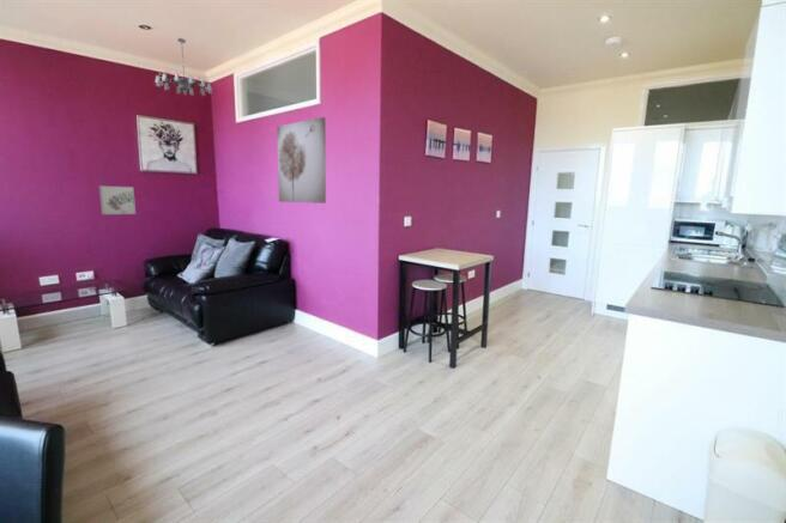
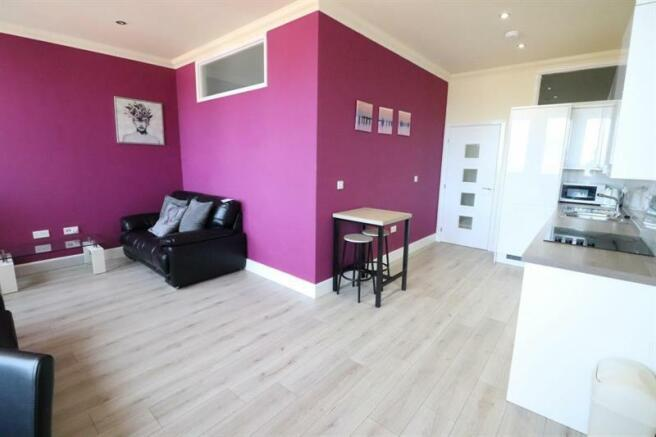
- wall art (117, 200)
- chandelier (183, 68)
- wall art (300, 163)
